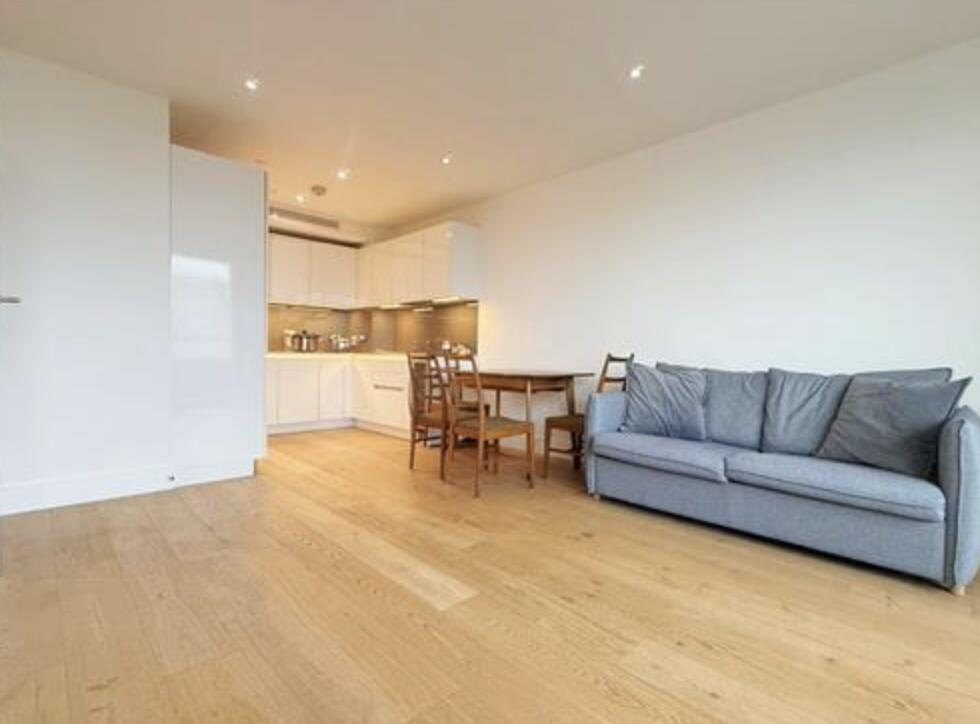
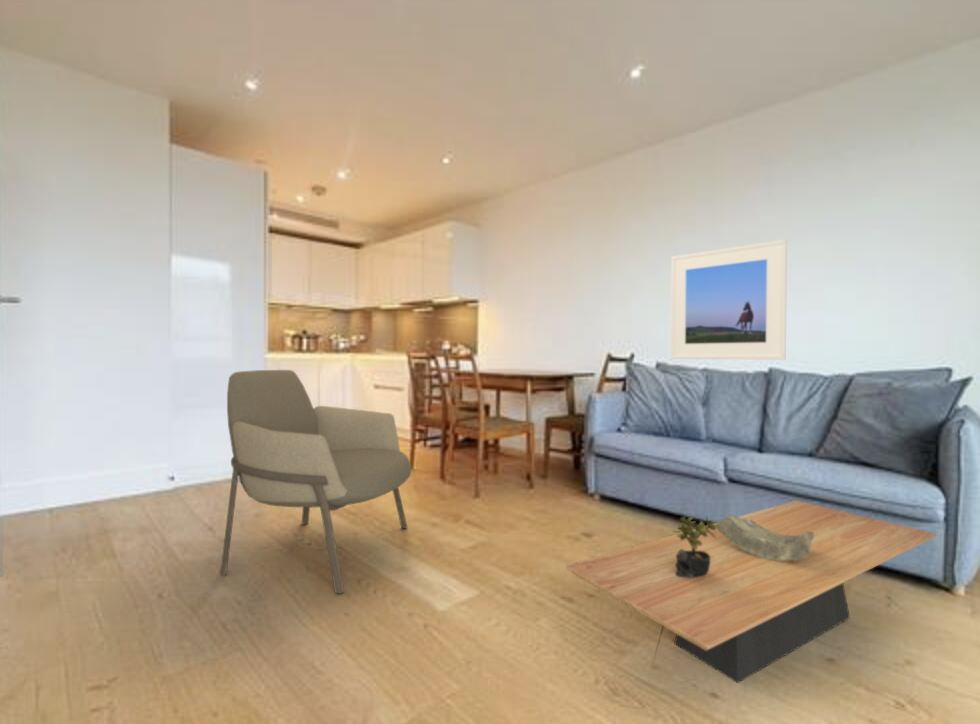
+ succulent plant (692, 544)
+ coffee table (766, 589)
+ armchair (325, 461)
+ decorative bowl (768, 531)
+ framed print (724, 304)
